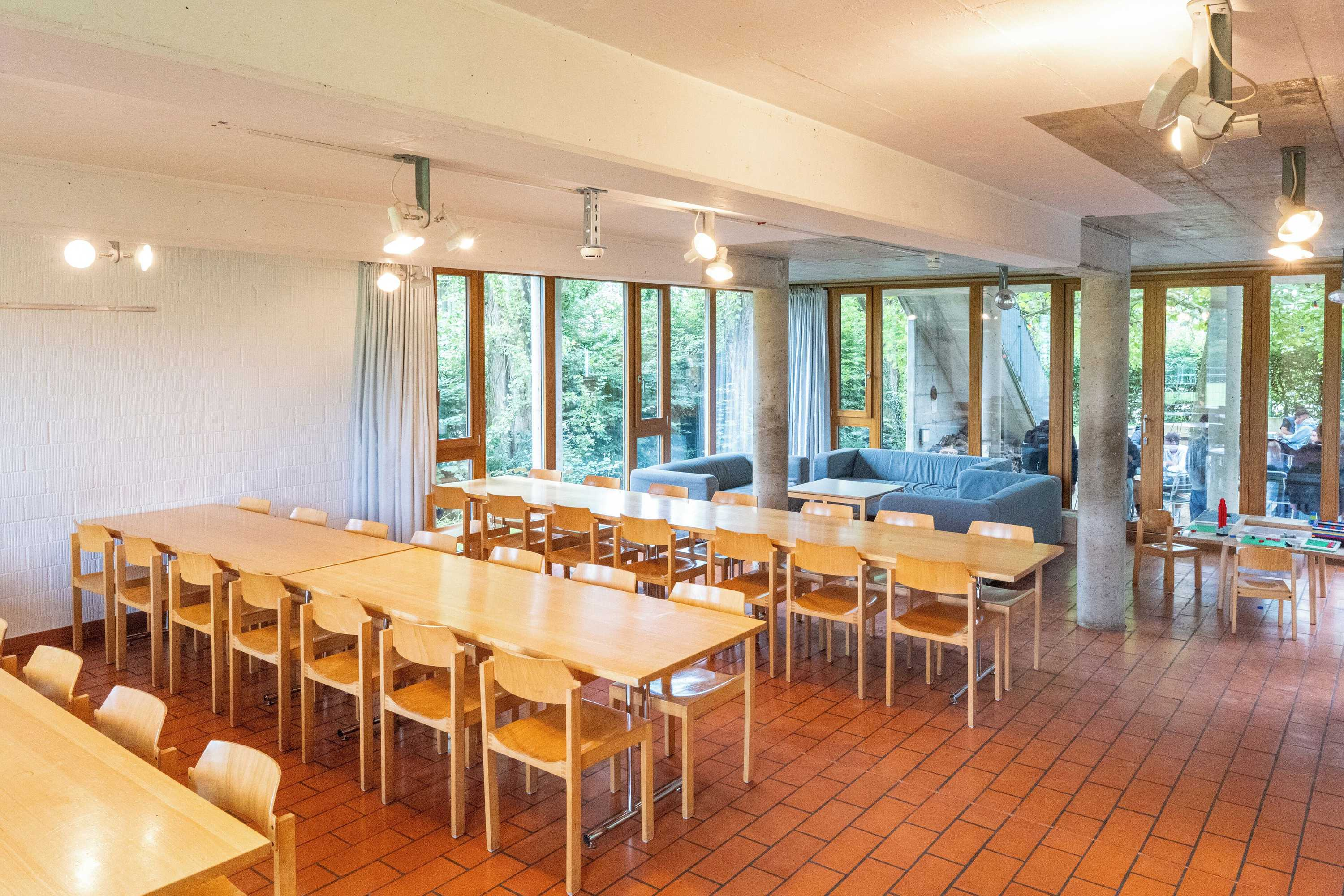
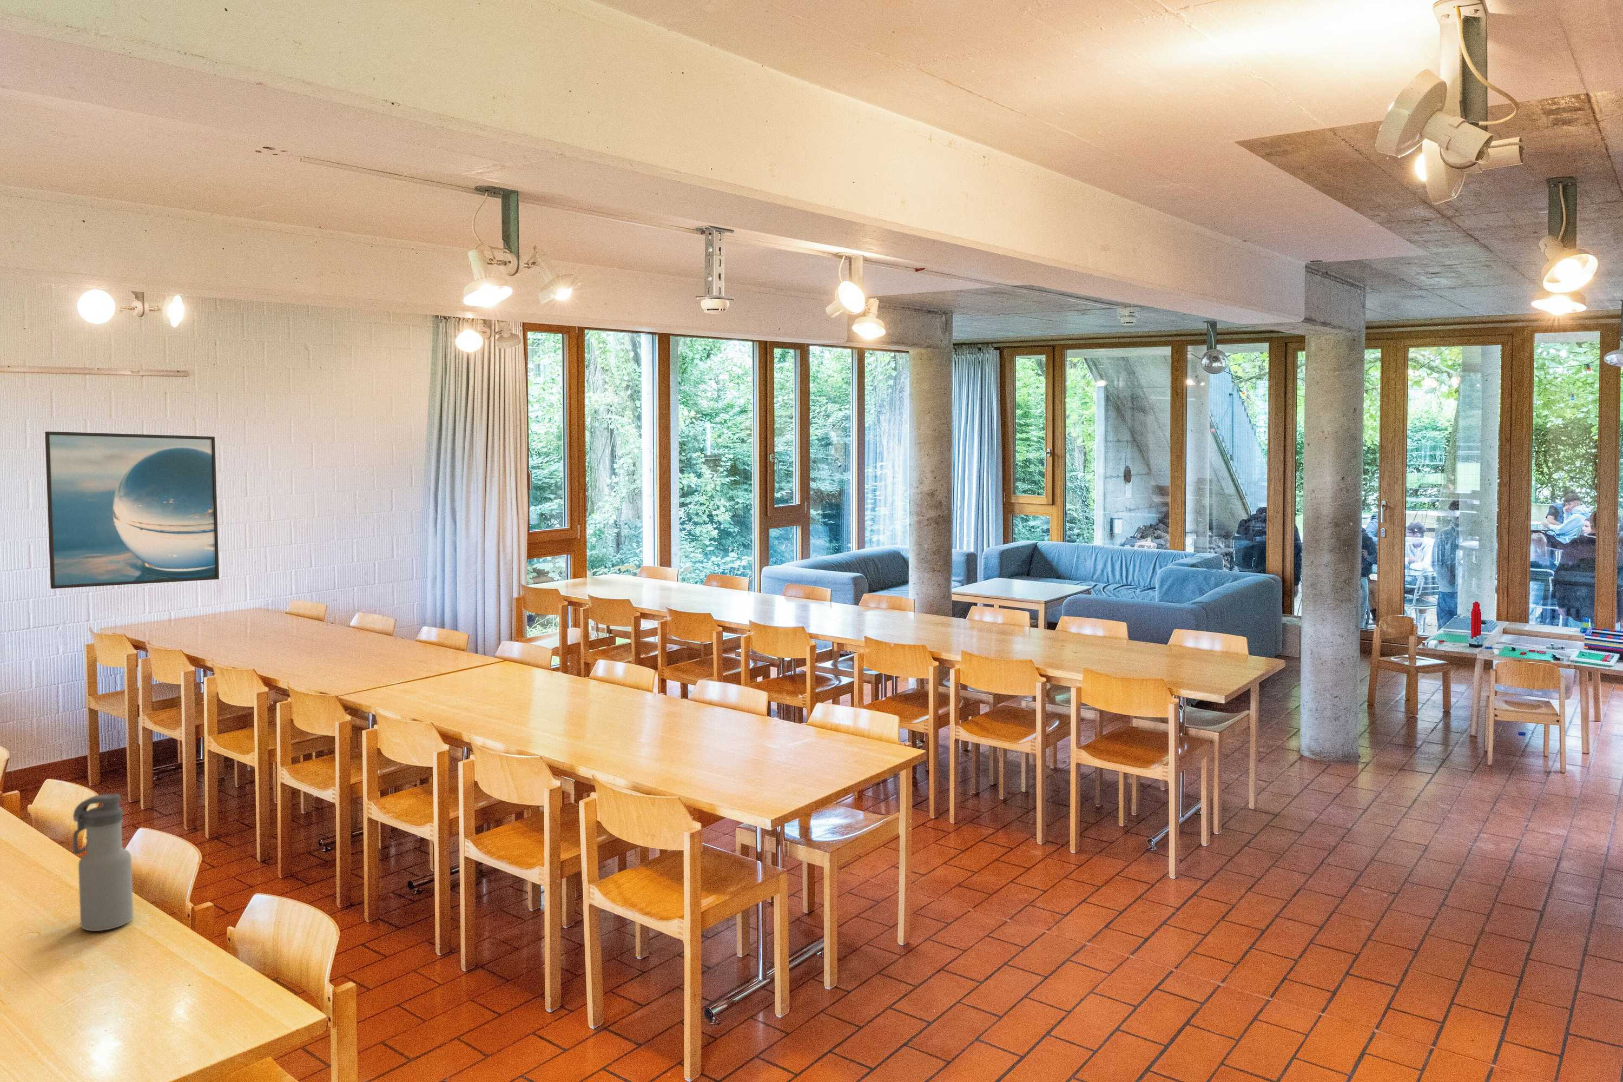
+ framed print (136, 510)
+ water bottle (104, 860)
